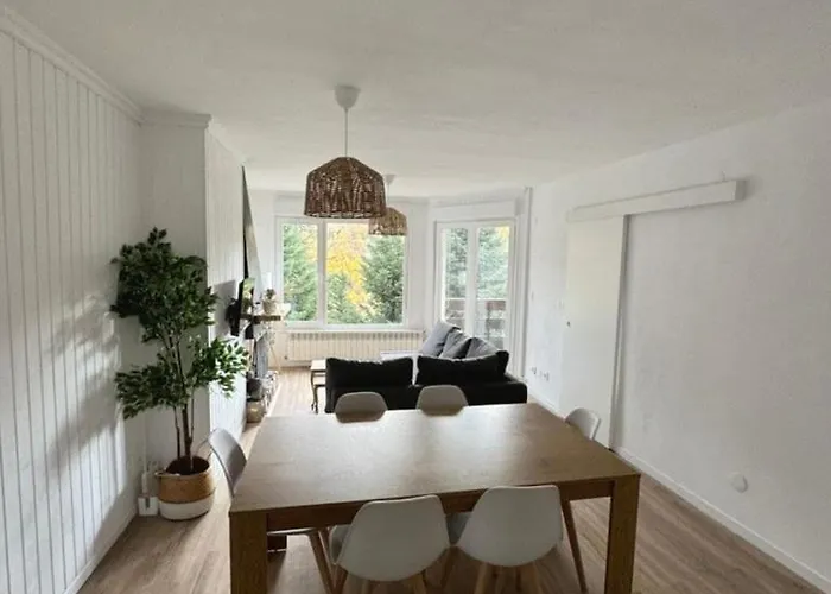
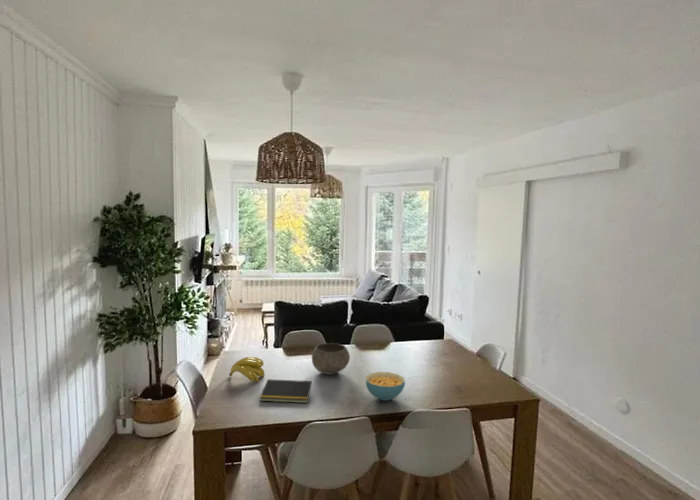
+ banana (246, 367)
+ cereal bowl (384, 388)
+ bowl (330, 359)
+ notepad (286, 390)
